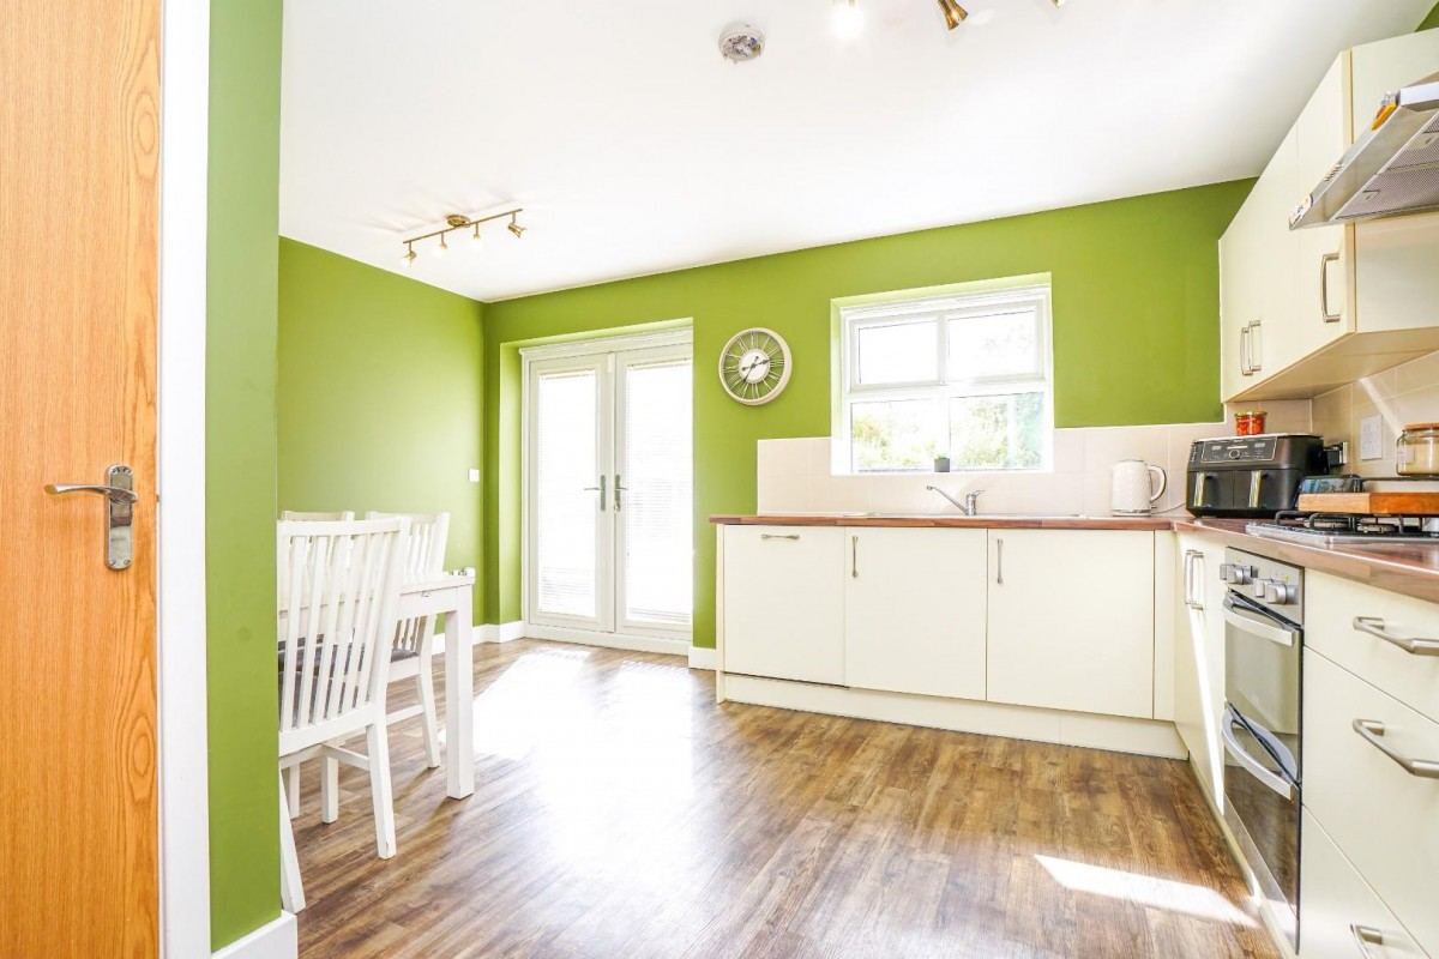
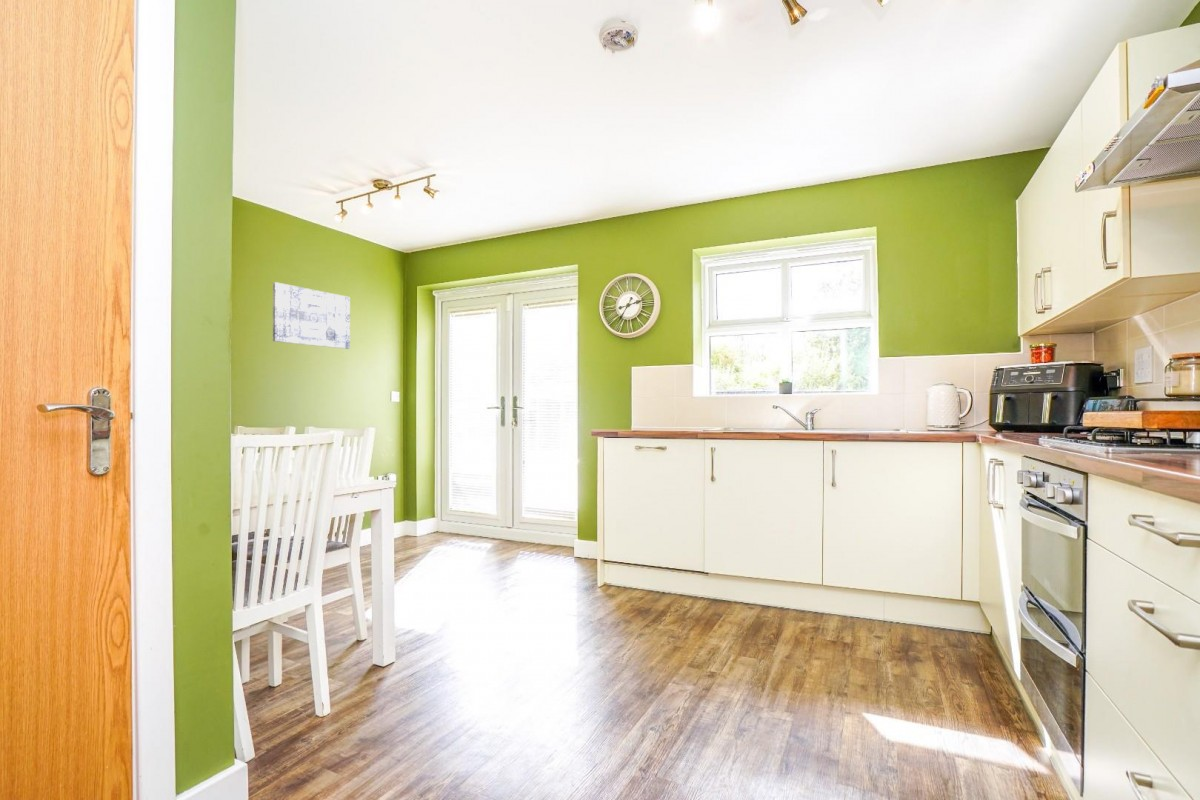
+ wall art (313, 317)
